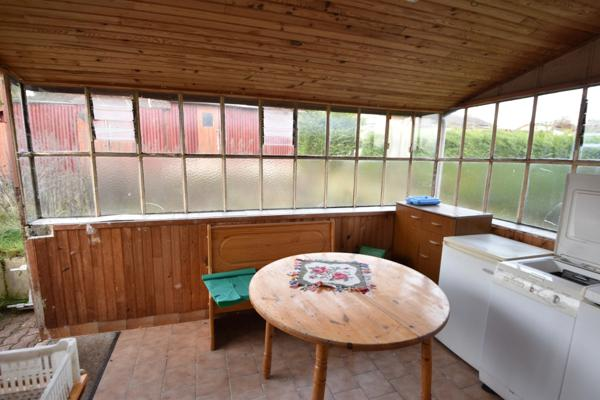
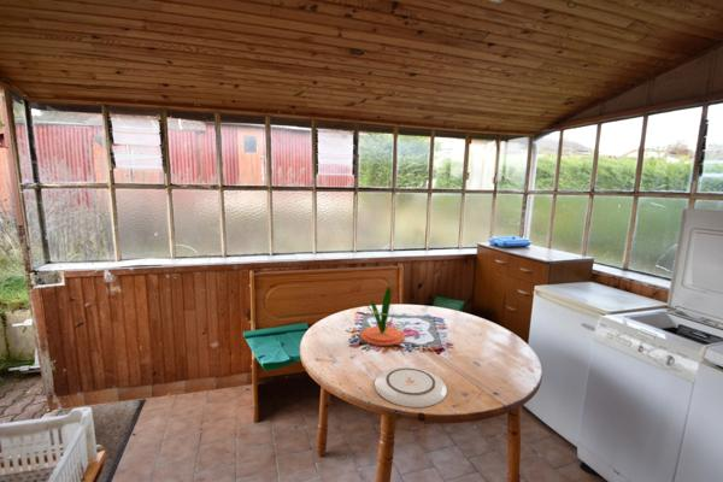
+ plant (382, 313)
+ plate (410, 382)
